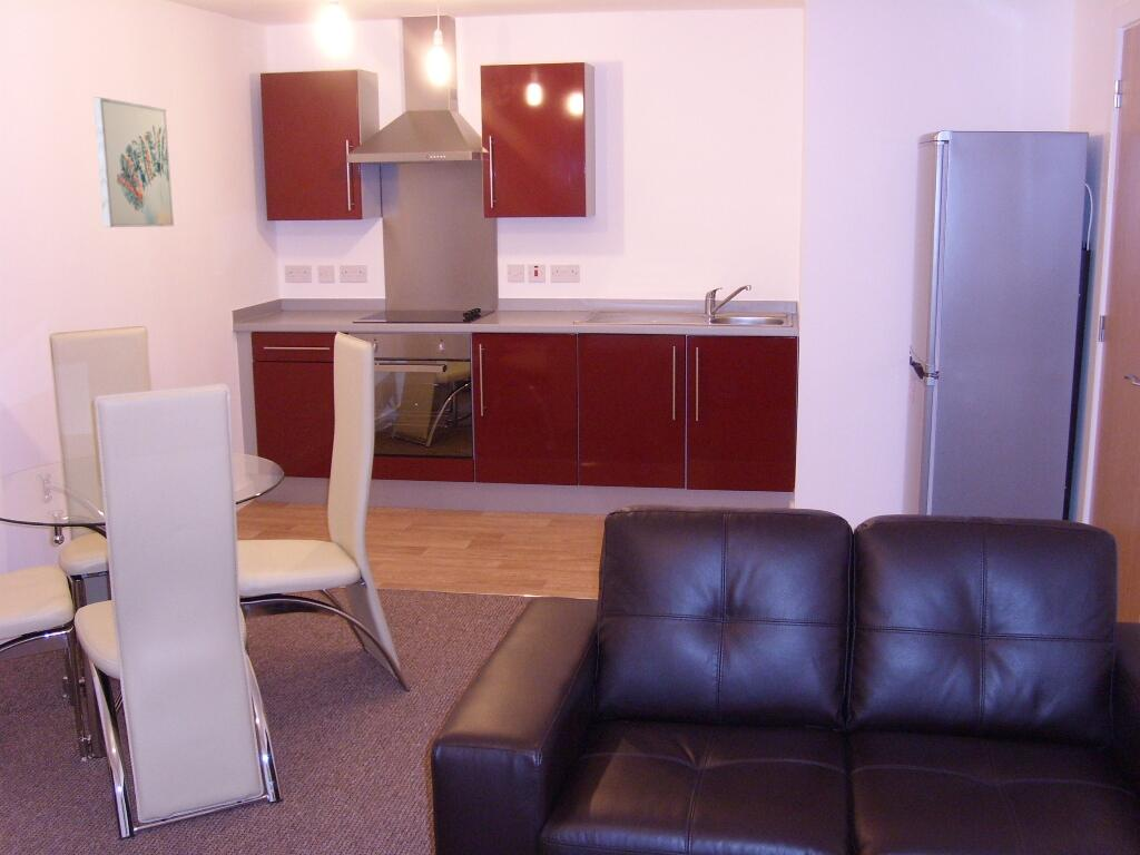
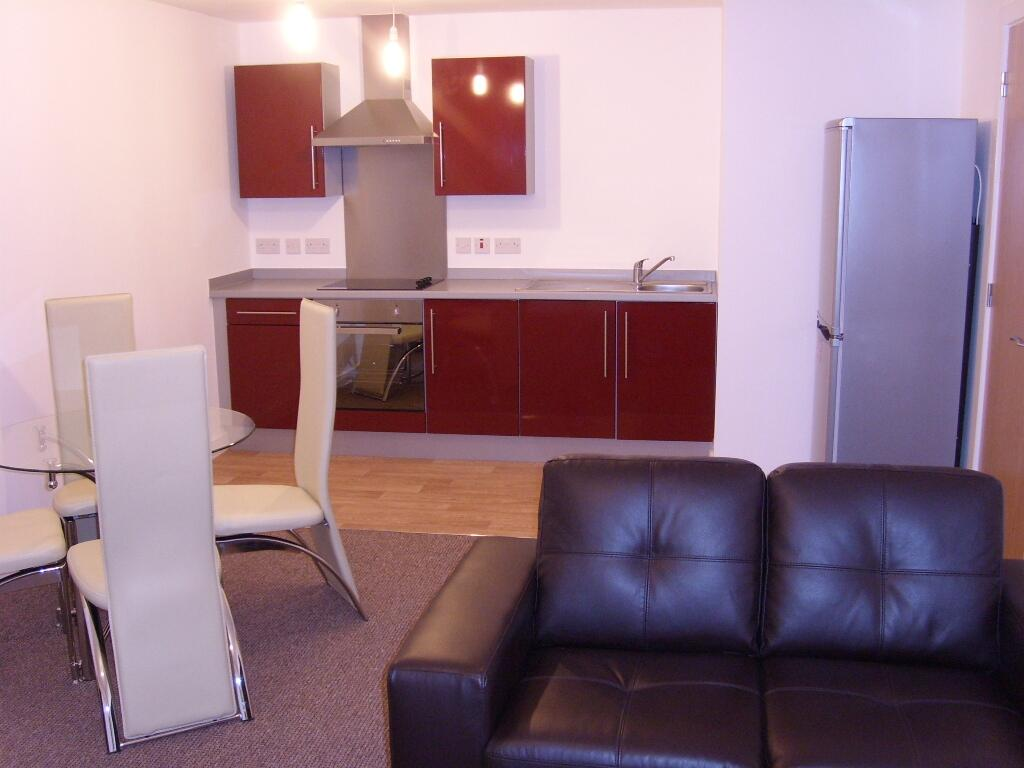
- wall art (136, 165)
